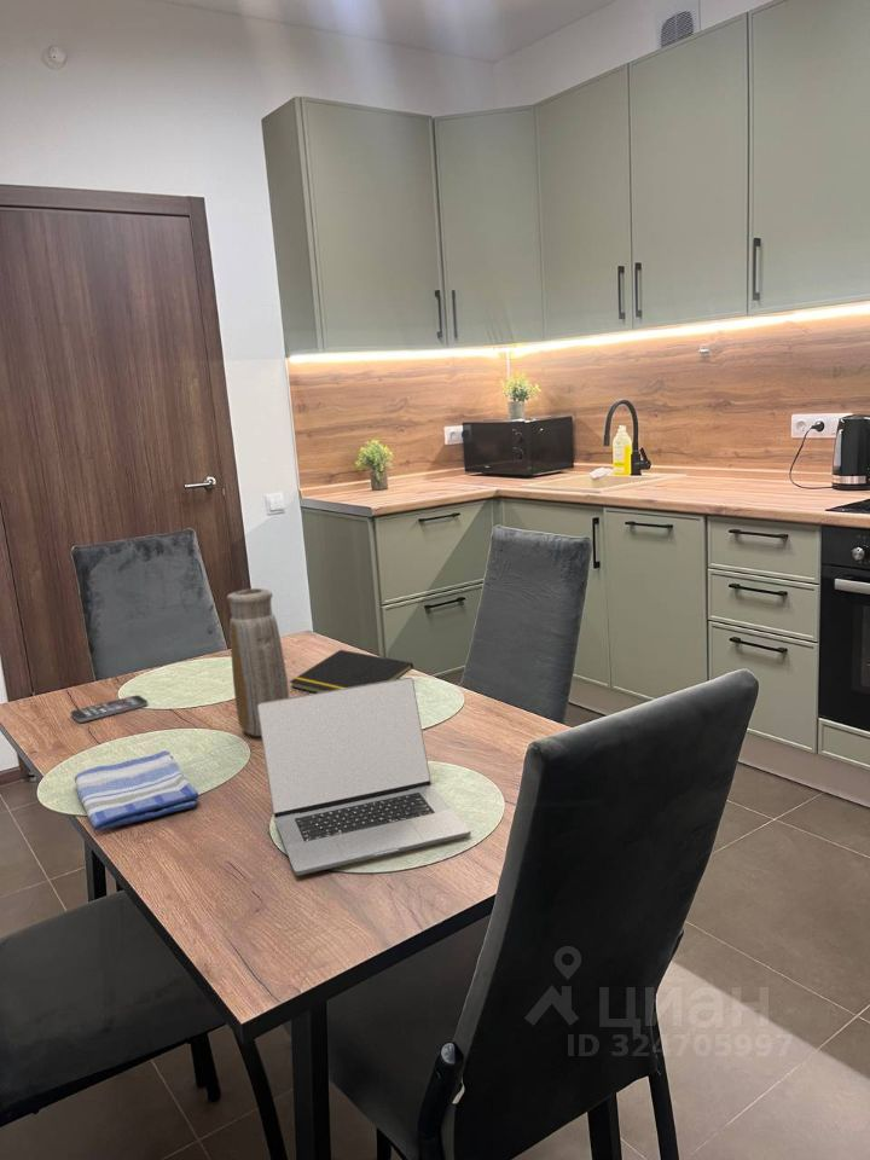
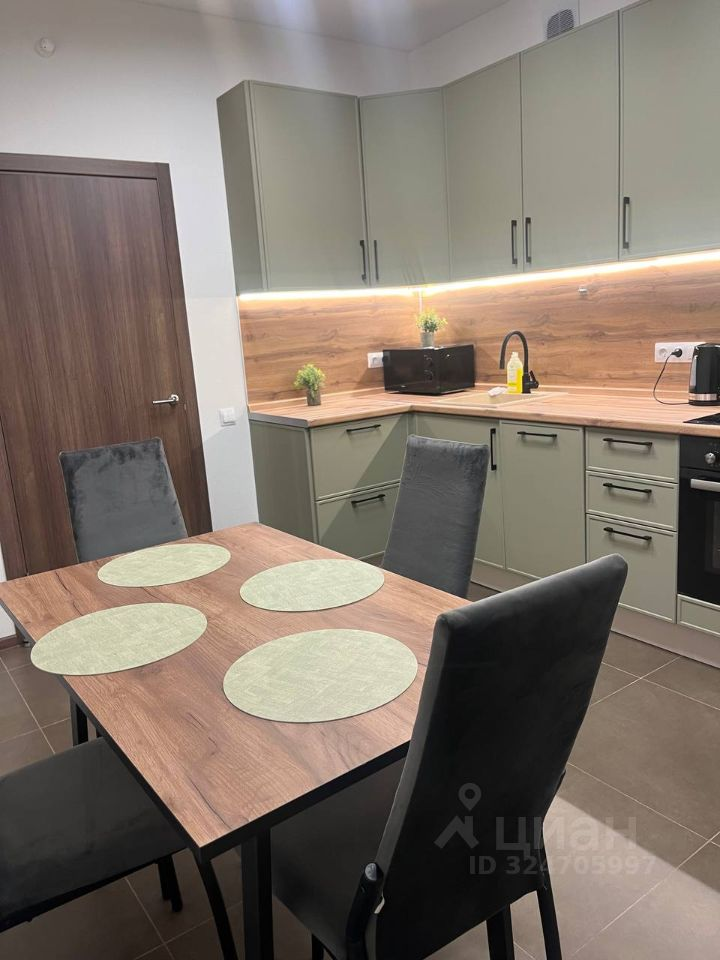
- vase (257, 661)
- dish towel (134, 787)
- laptop (359, 767)
- notepad (350, 674)
- smartphone (109, 708)
